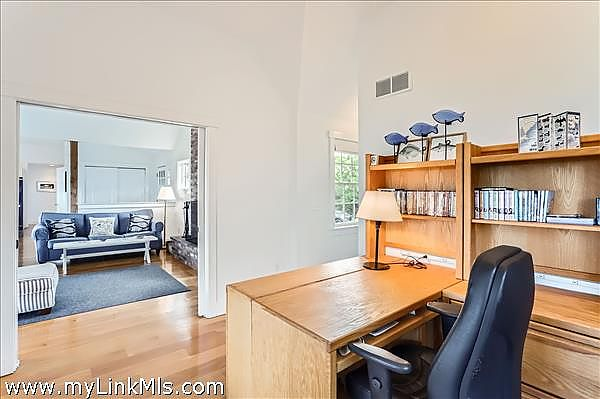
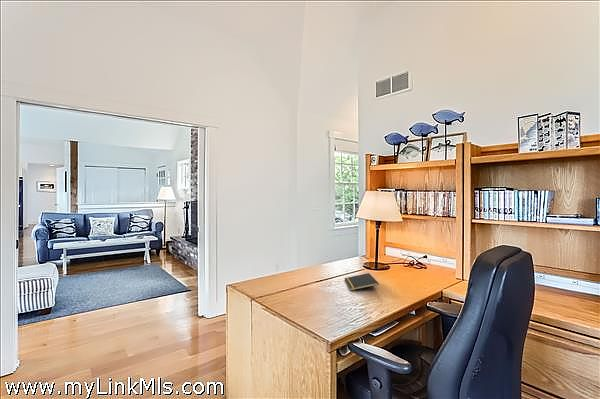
+ notepad (360, 281)
